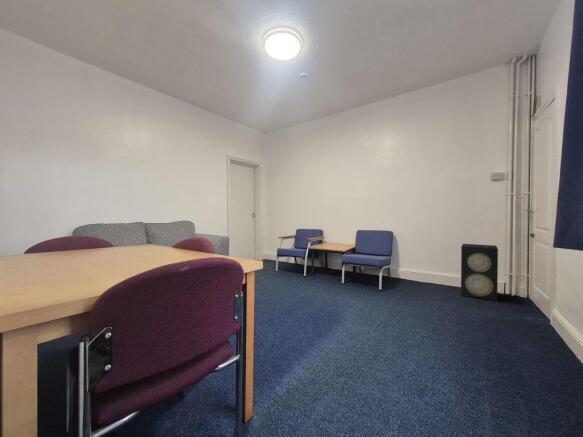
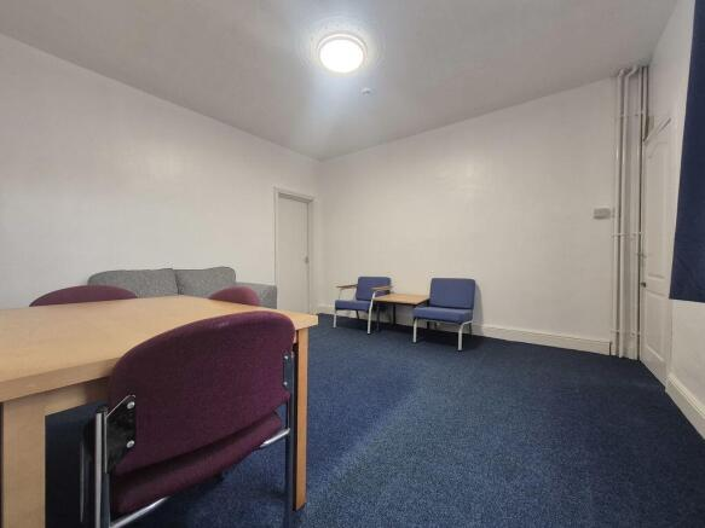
- speaker (478, 270)
